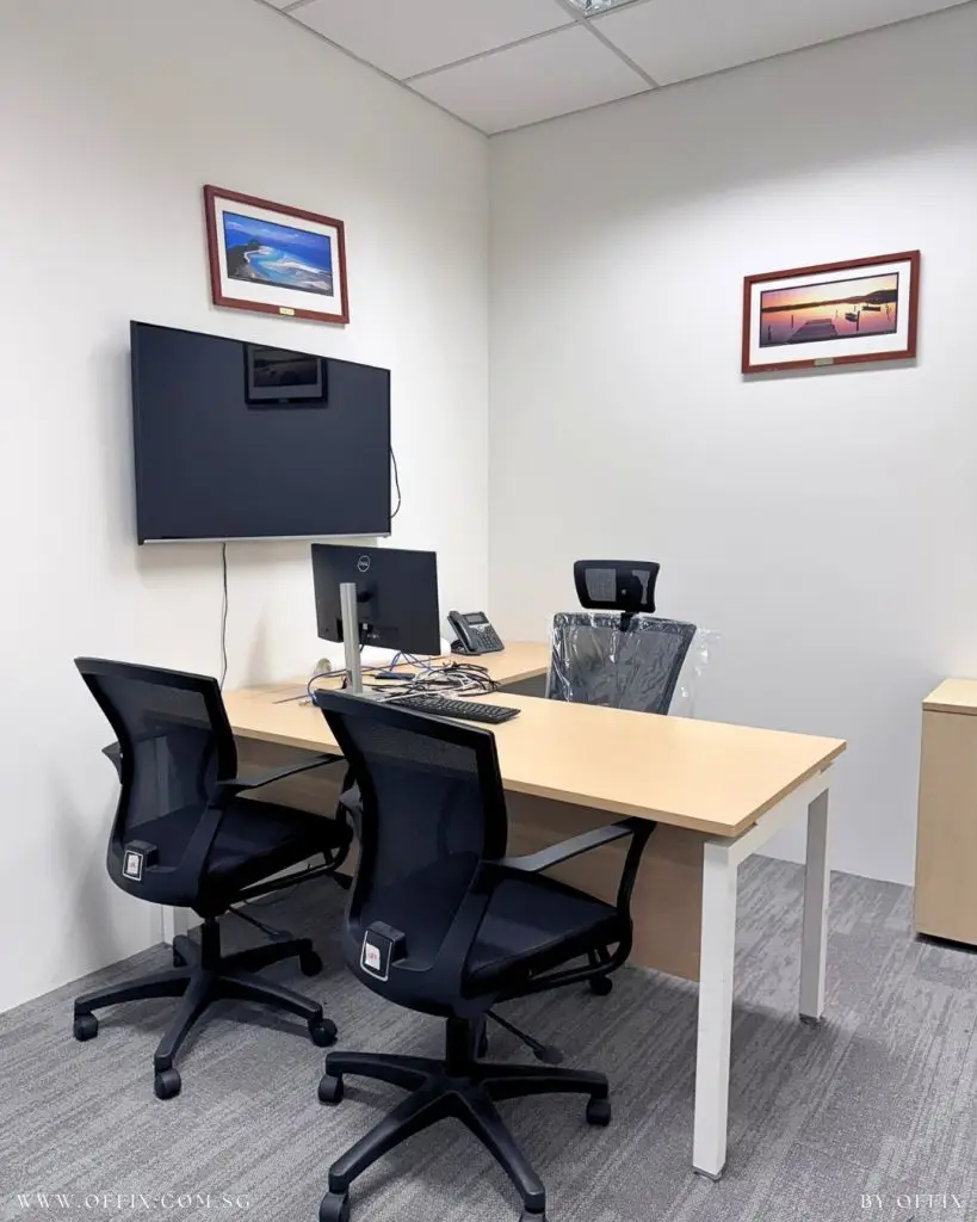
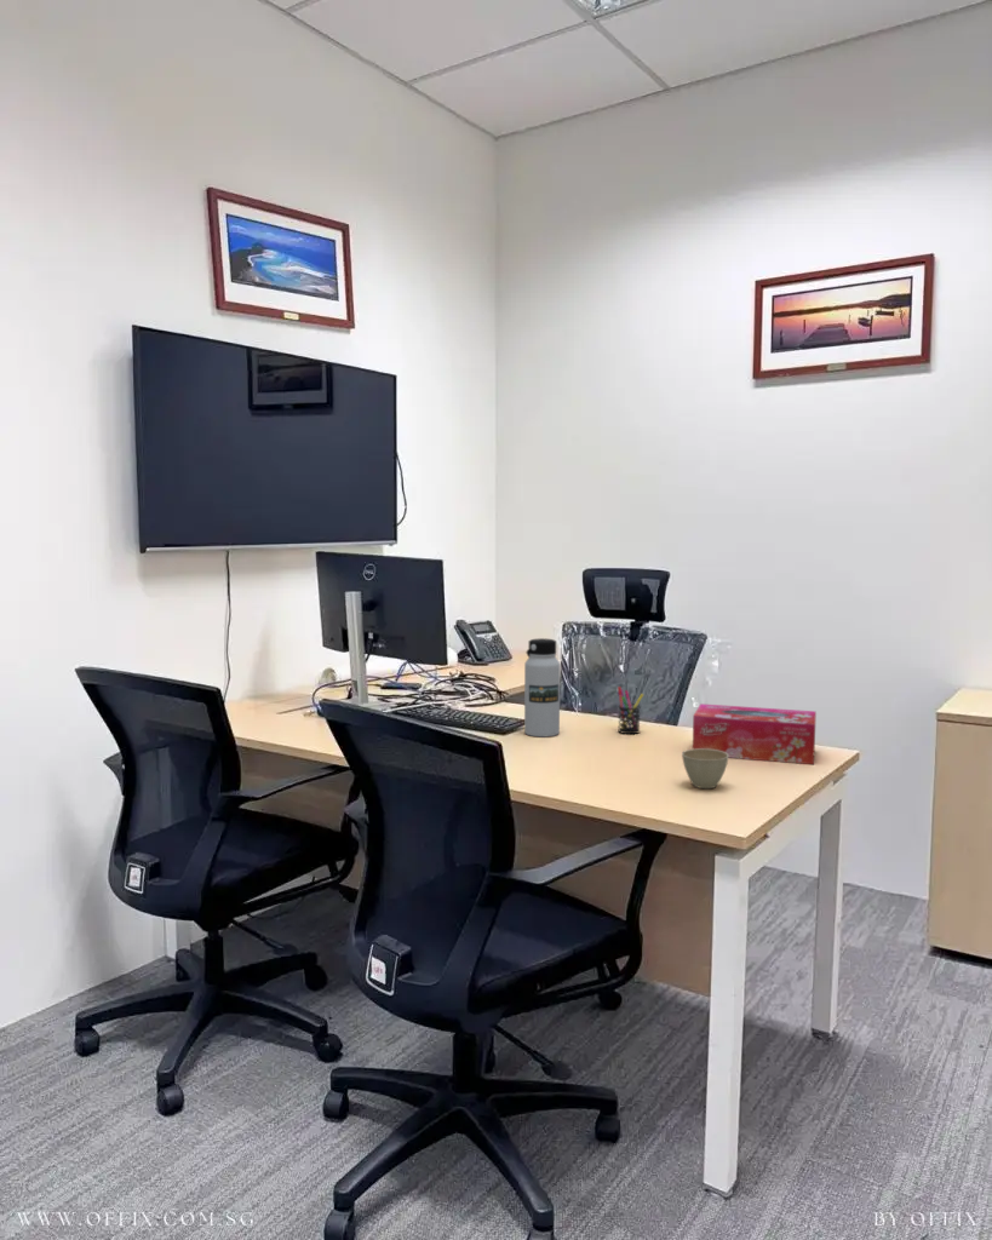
+ flower pot (704, 769)
+ water bottle (541, 687)
+ tissue box (755, 733)
+ pen holder (626, 710)
